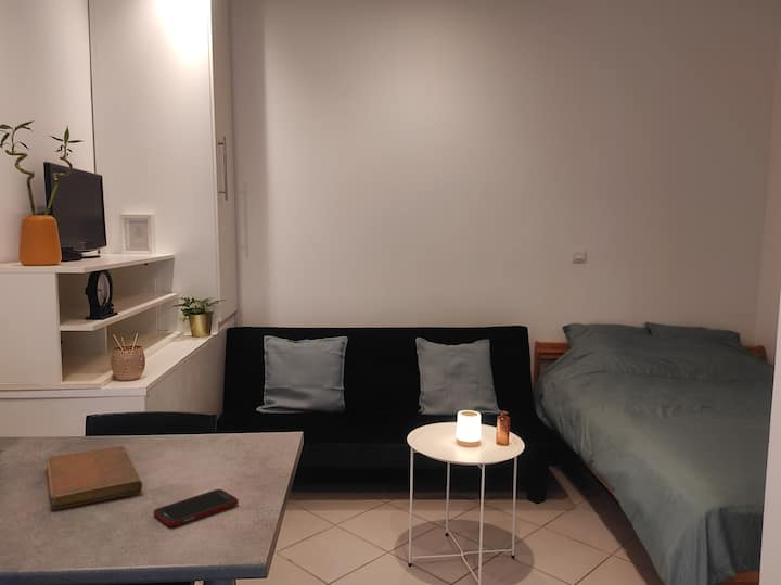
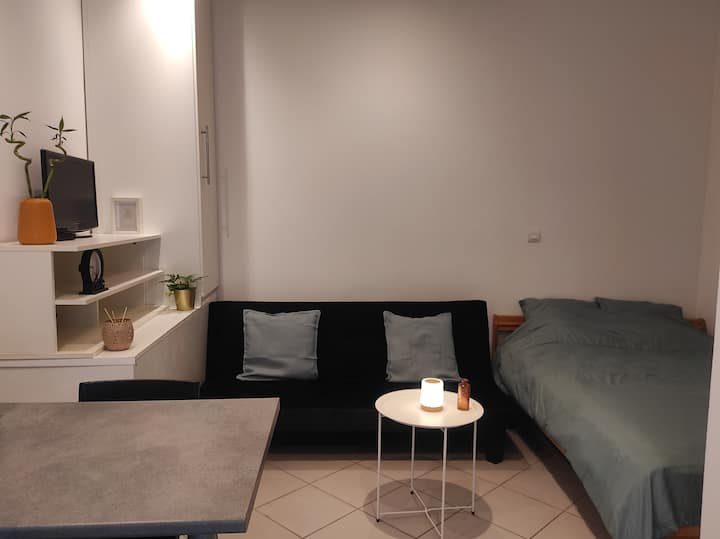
- cell phone (196, 507)
- notebook (92, 473)
